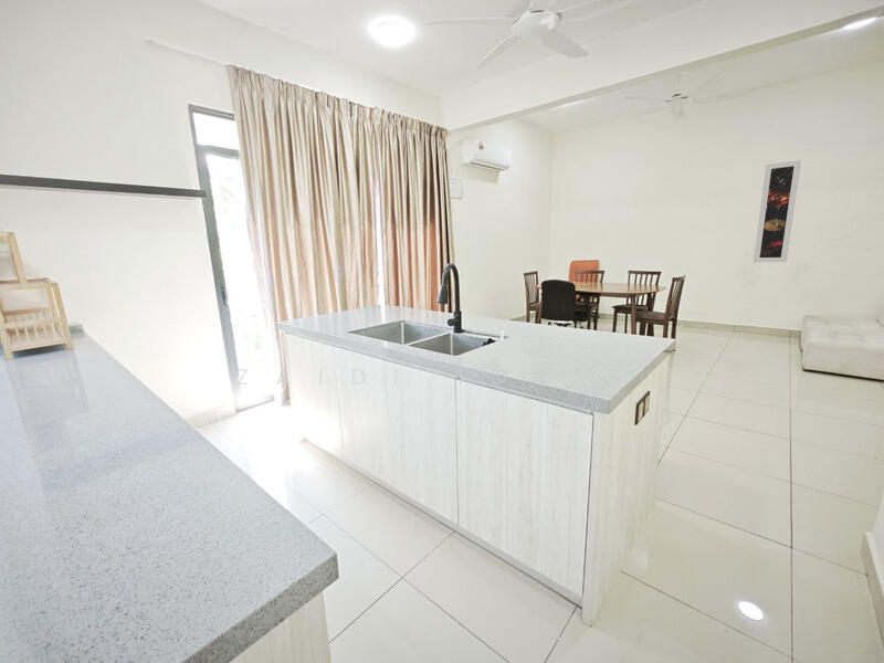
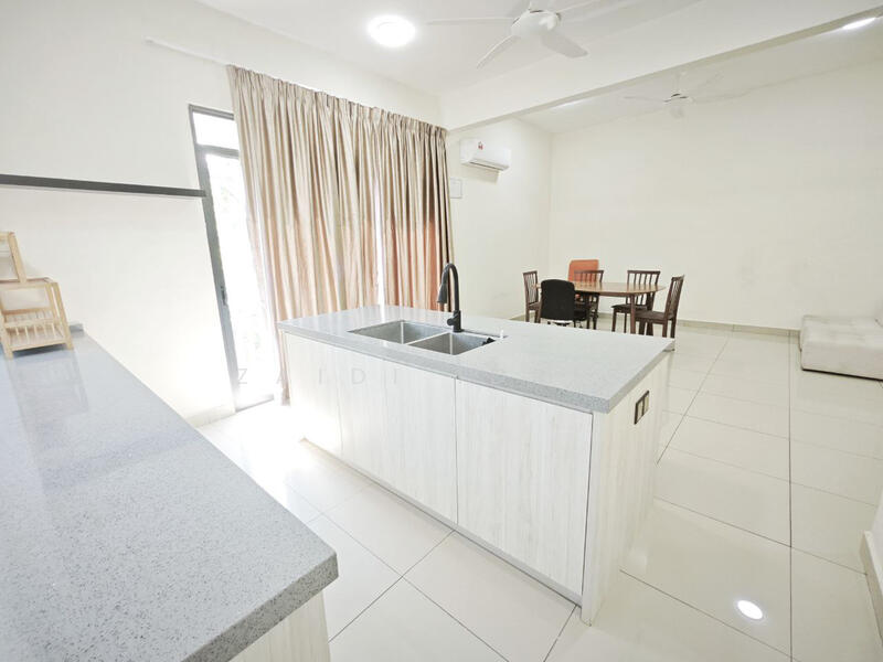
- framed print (776, 213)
